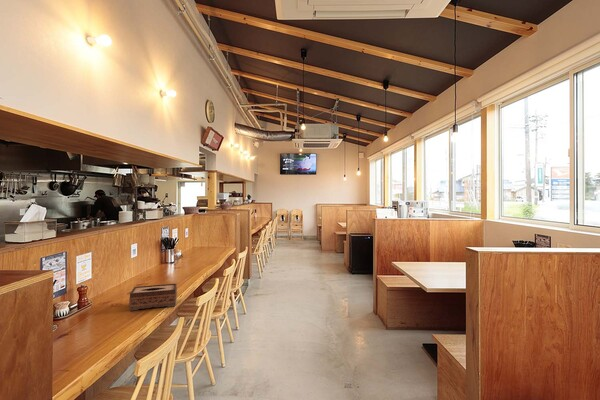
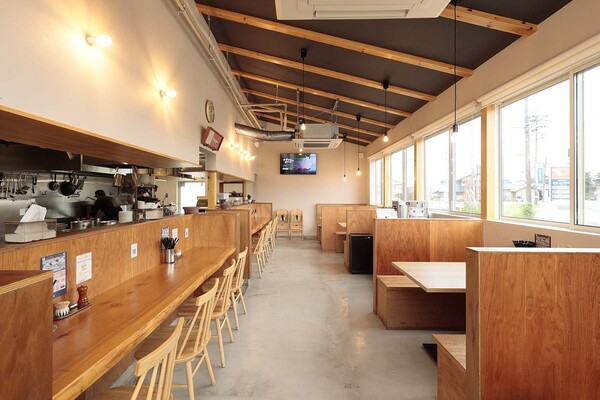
- tissue box (154, 296)
